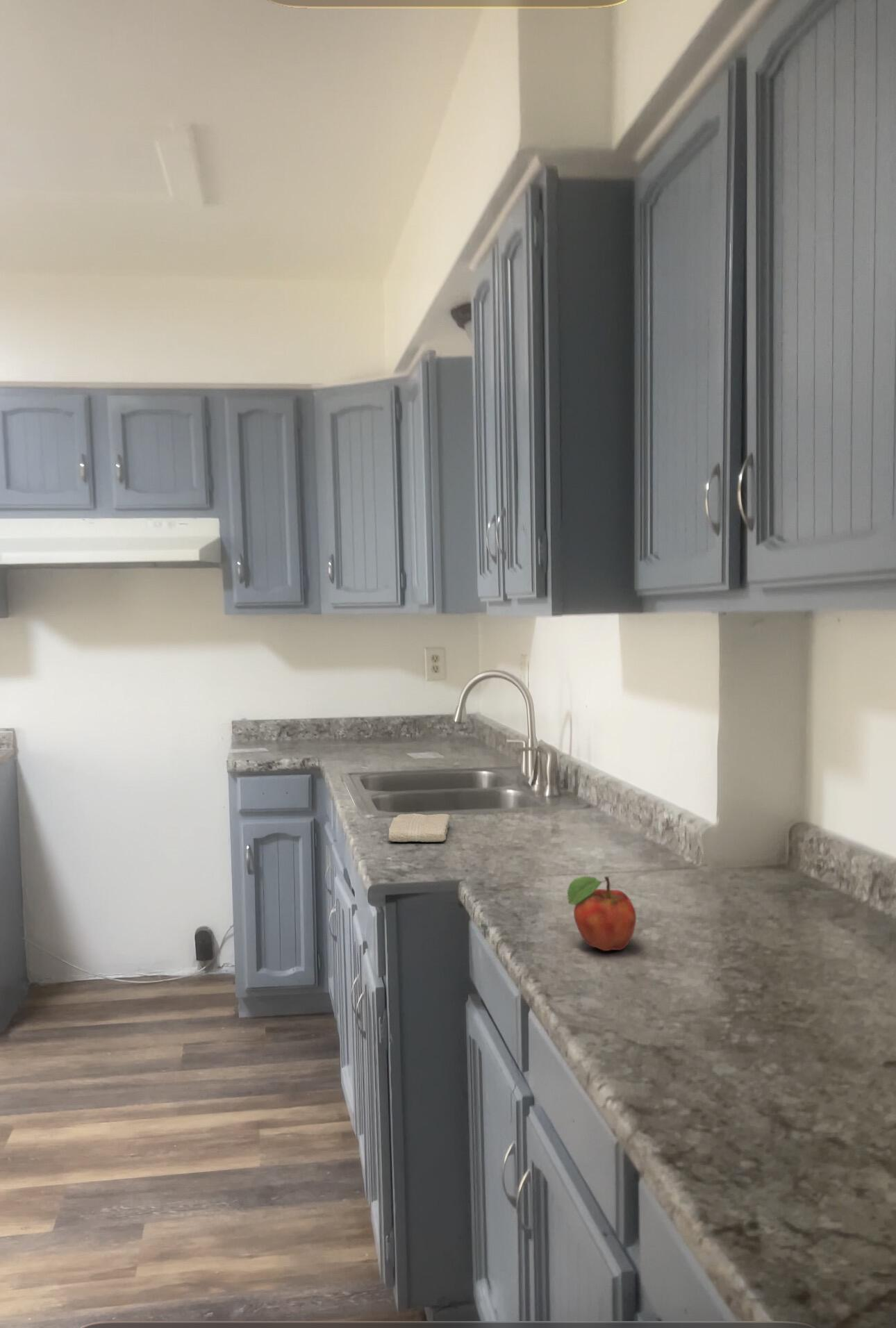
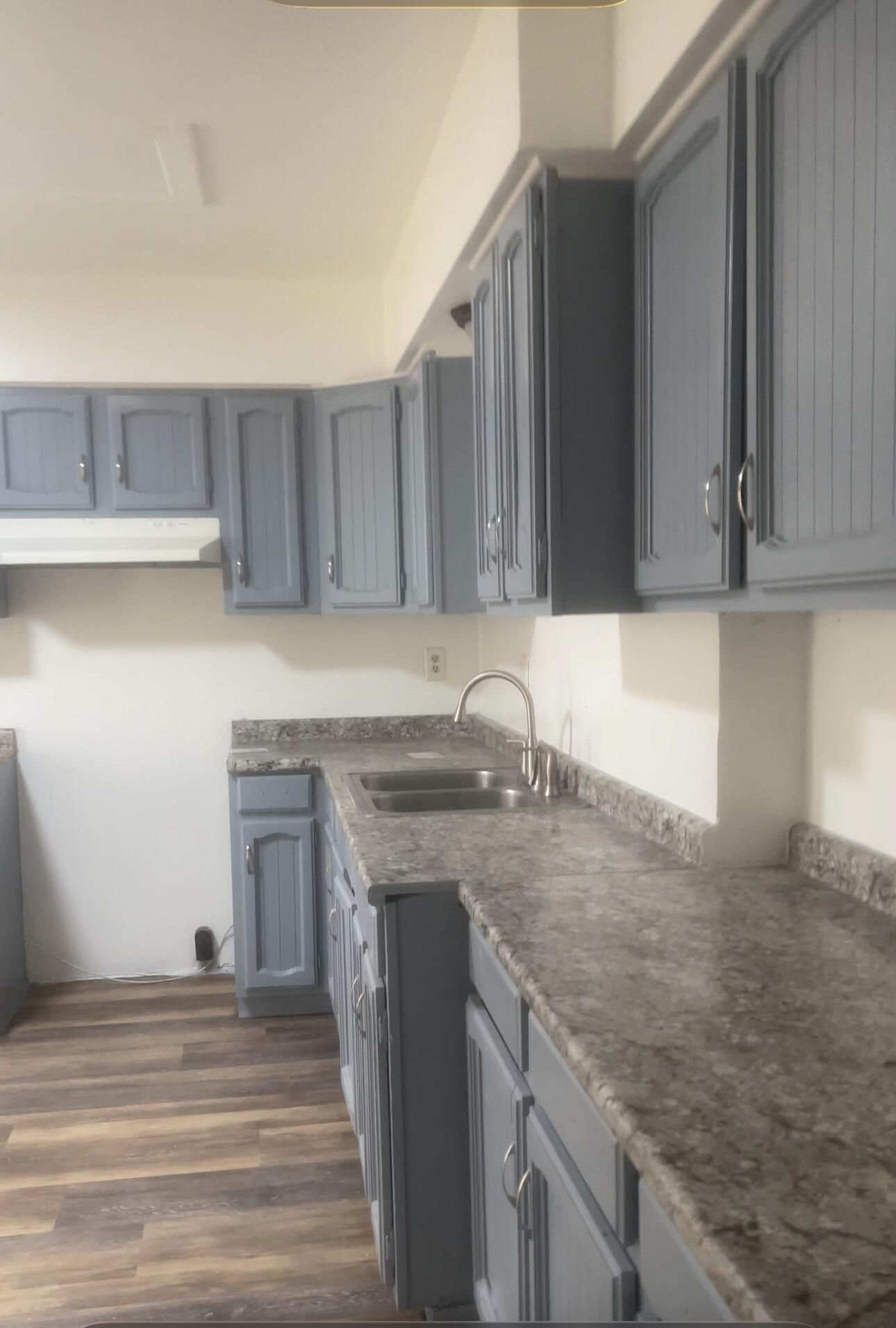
- fruit (601, 911)
- washcloth (420, 827)
